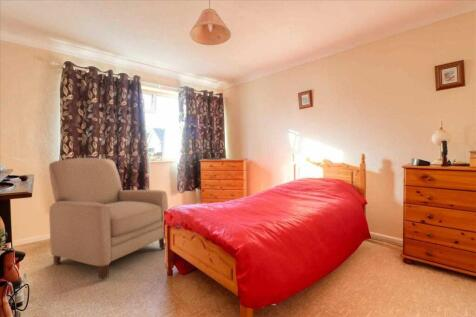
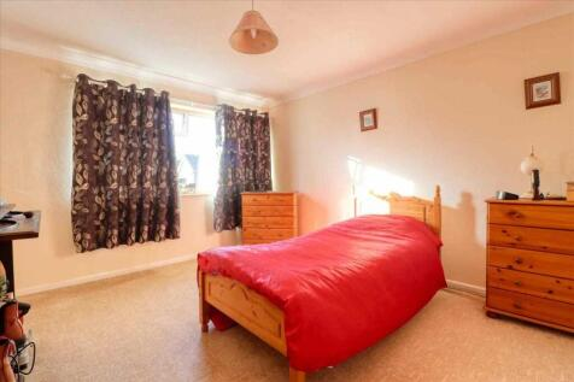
- chair (111, 205)
